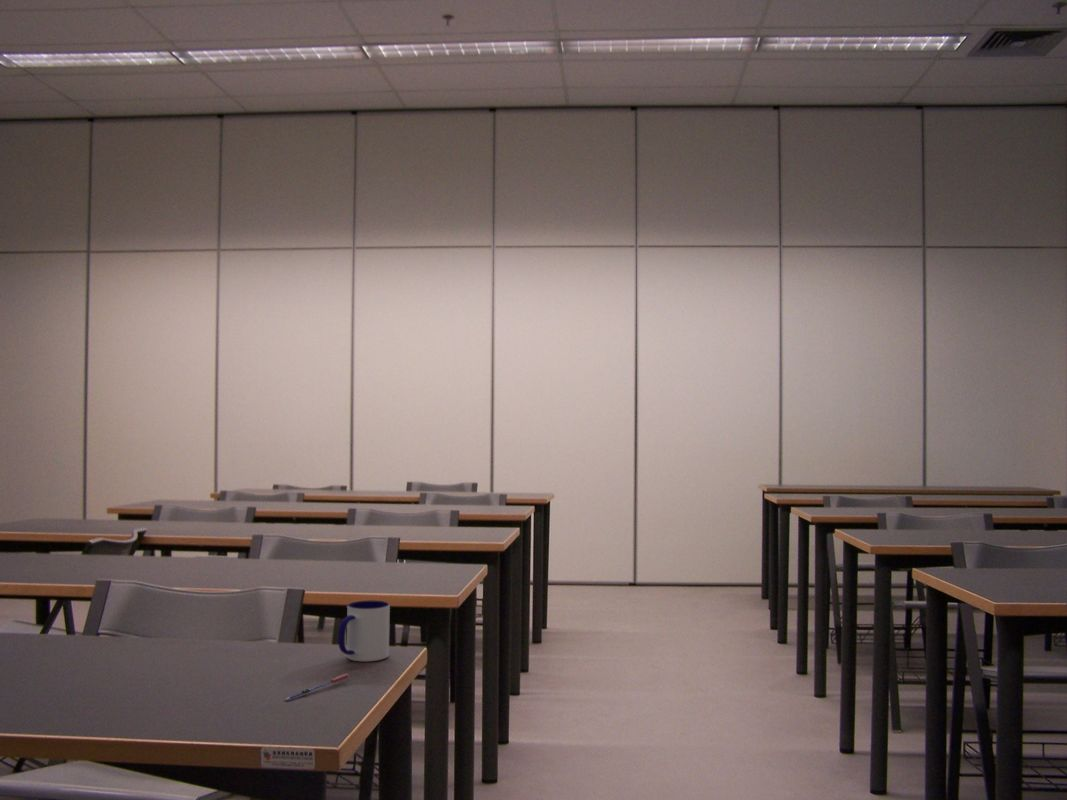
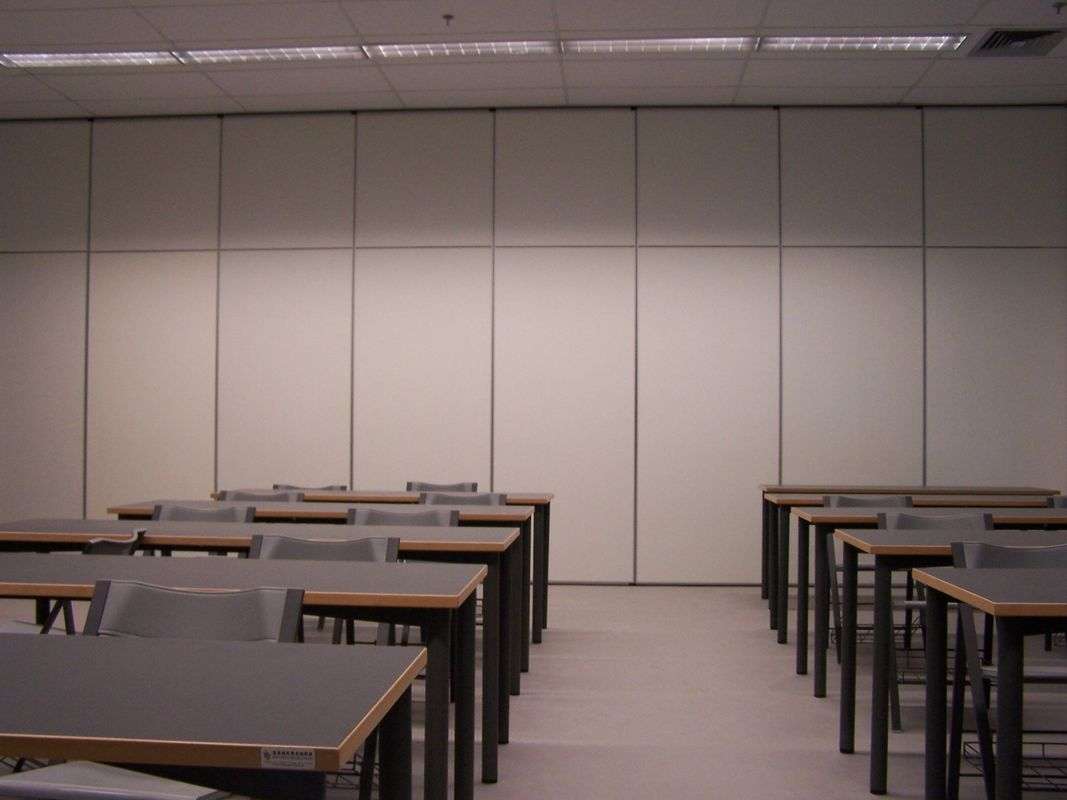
- pen (317, 686)
- mug (361, 631)
